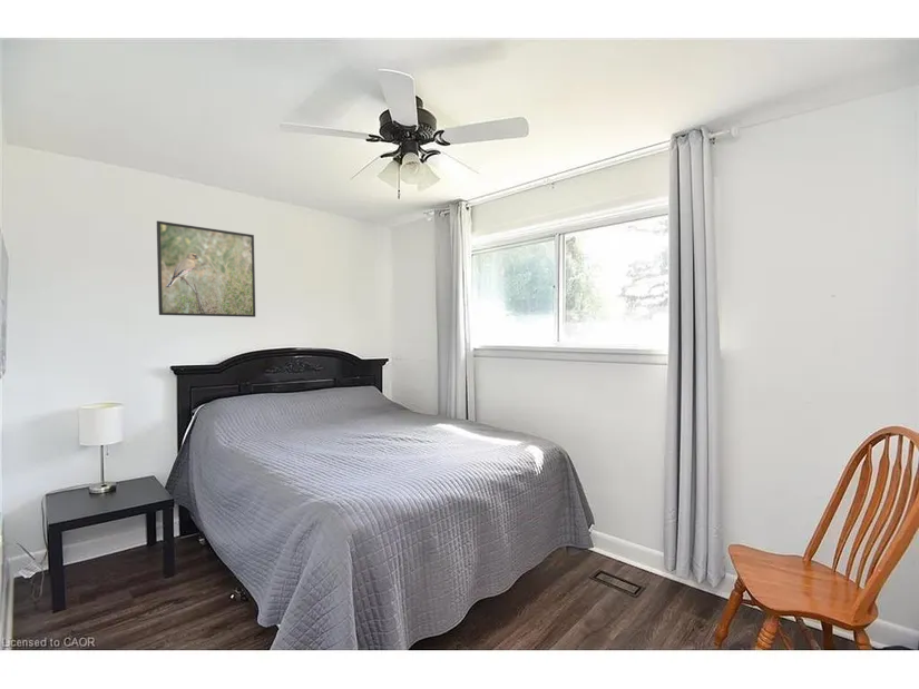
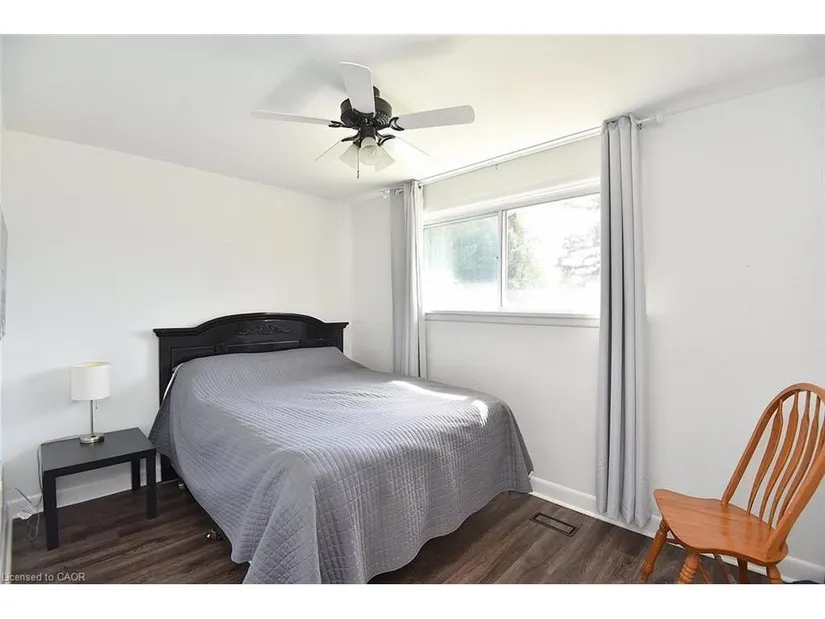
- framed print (209, 272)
